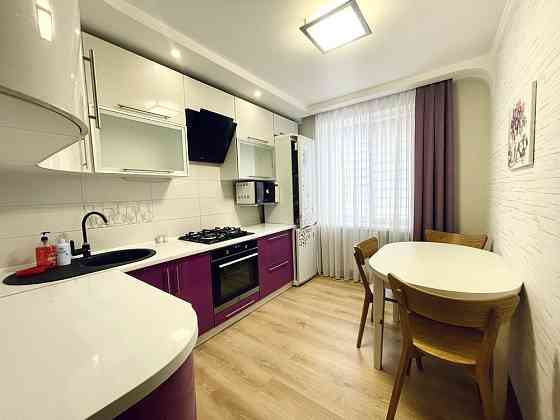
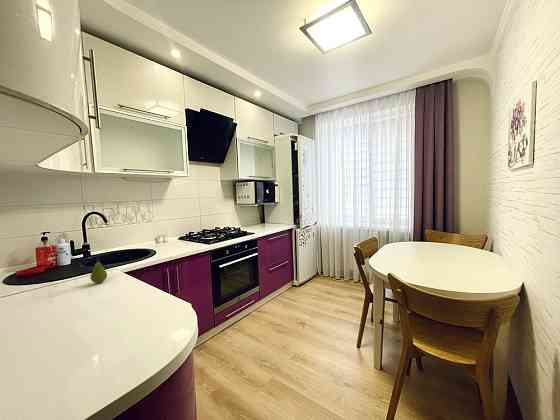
+ fruit (98, 270)
